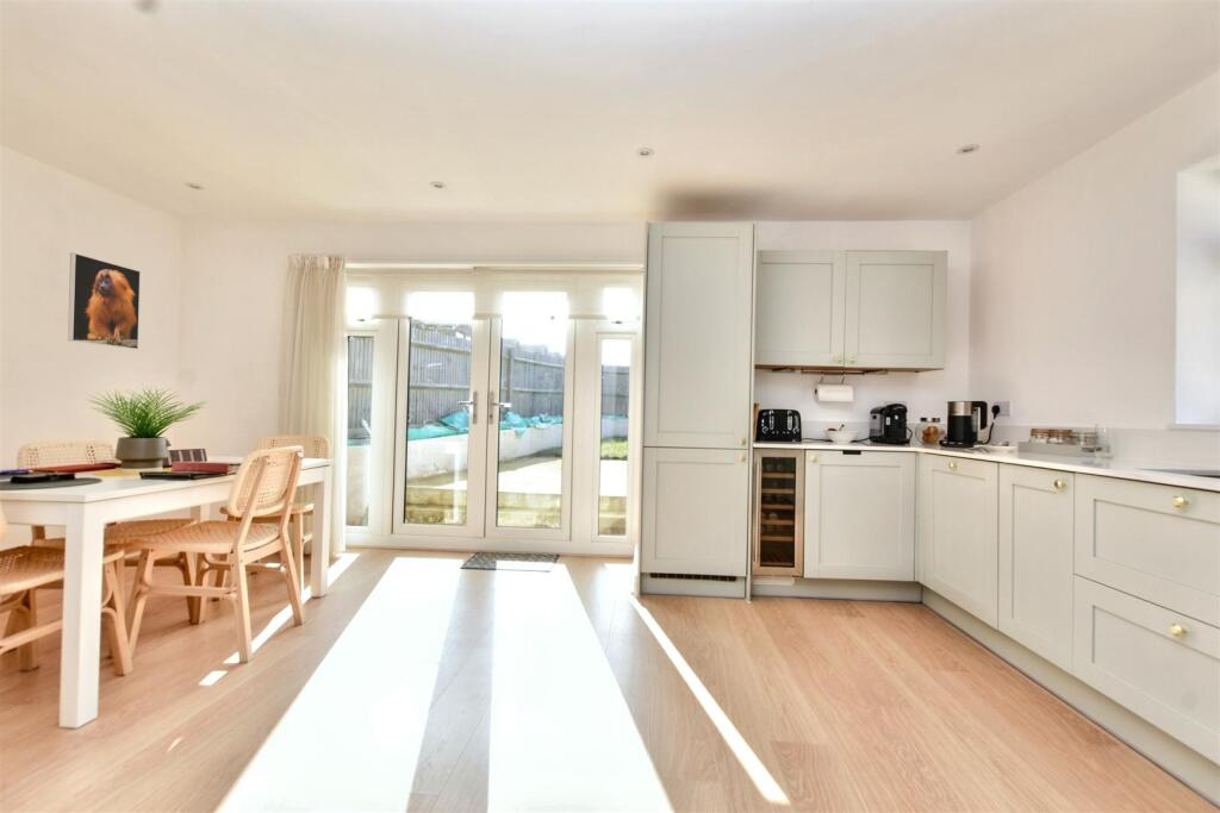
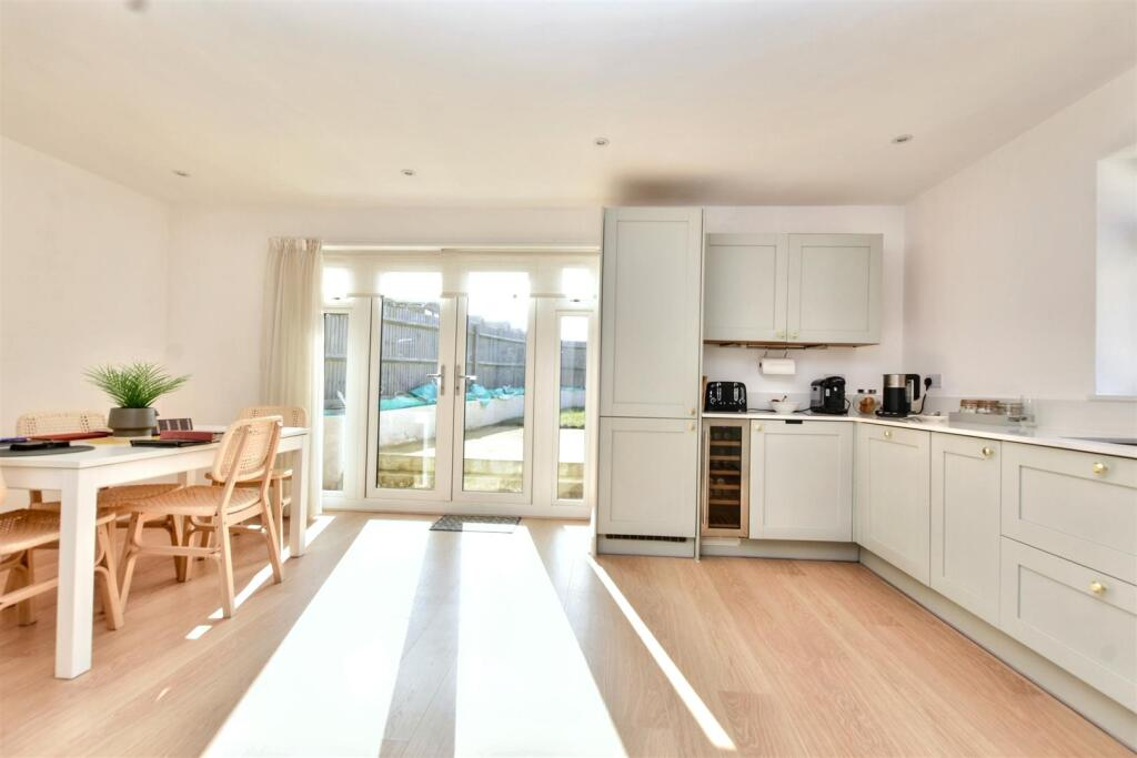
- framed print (106, 304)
